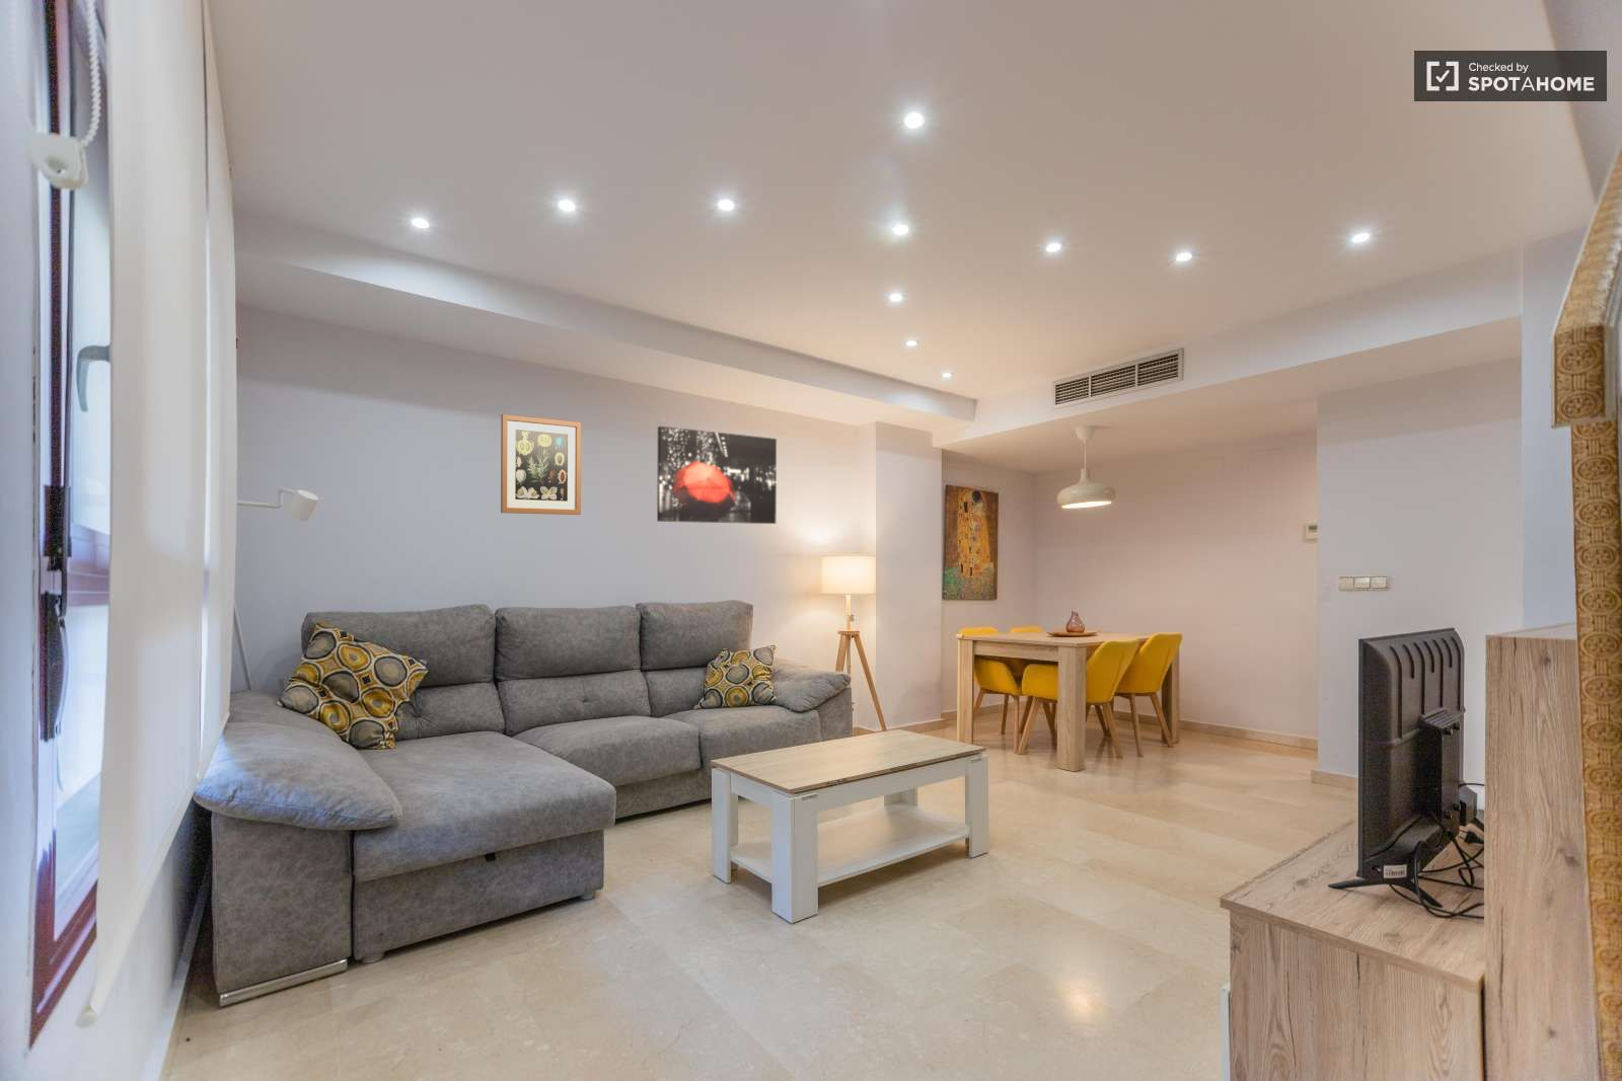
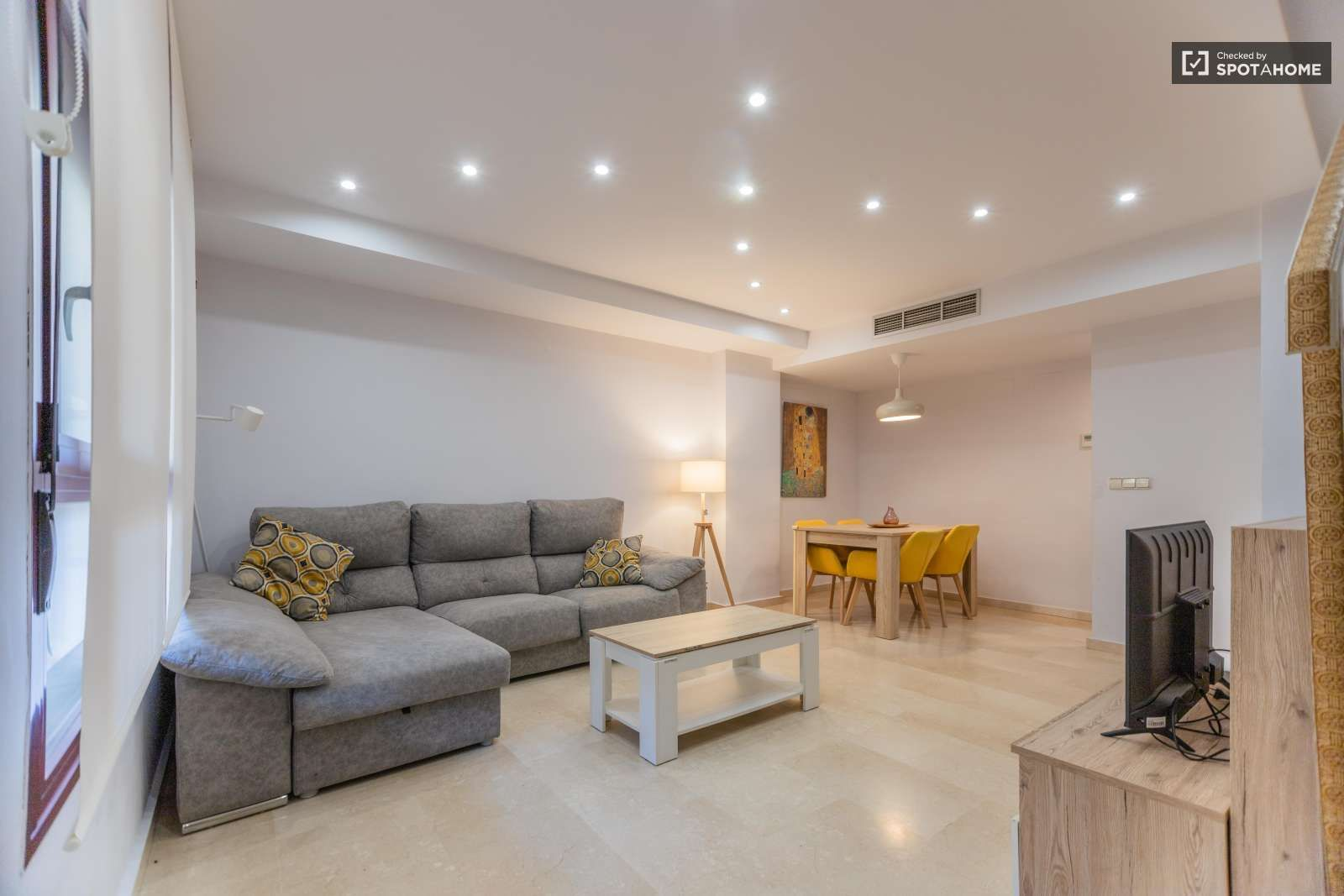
- wall art (719, 478)
- wall art (542, 466)
